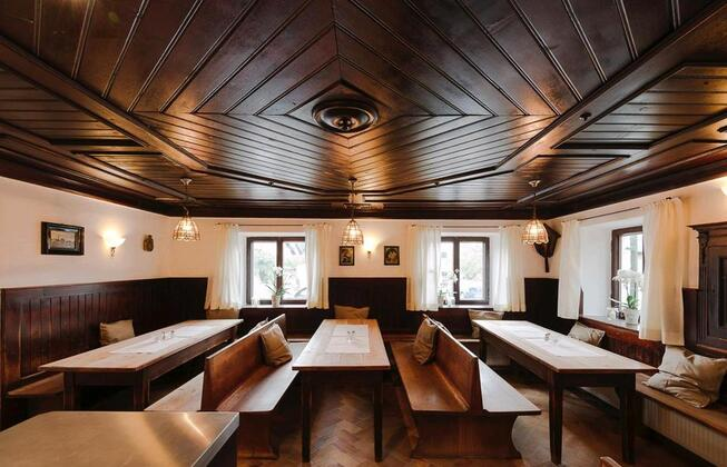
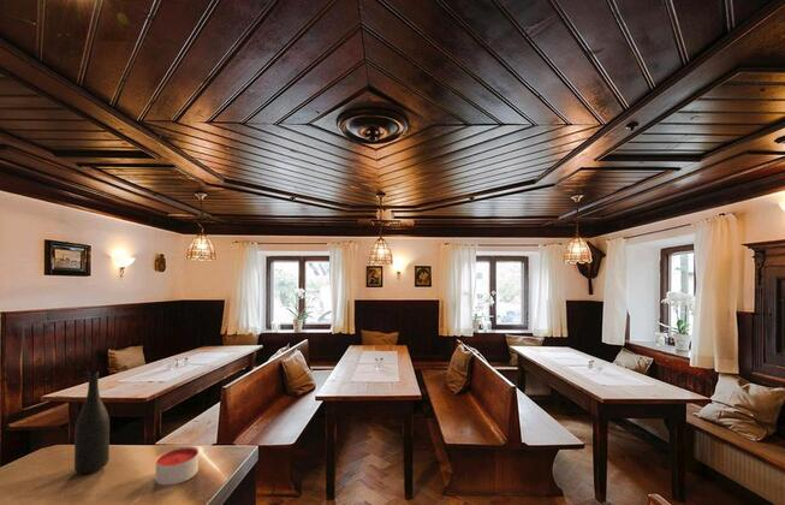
+ candle (177, 464)
+ wine bottle (93, 420)
